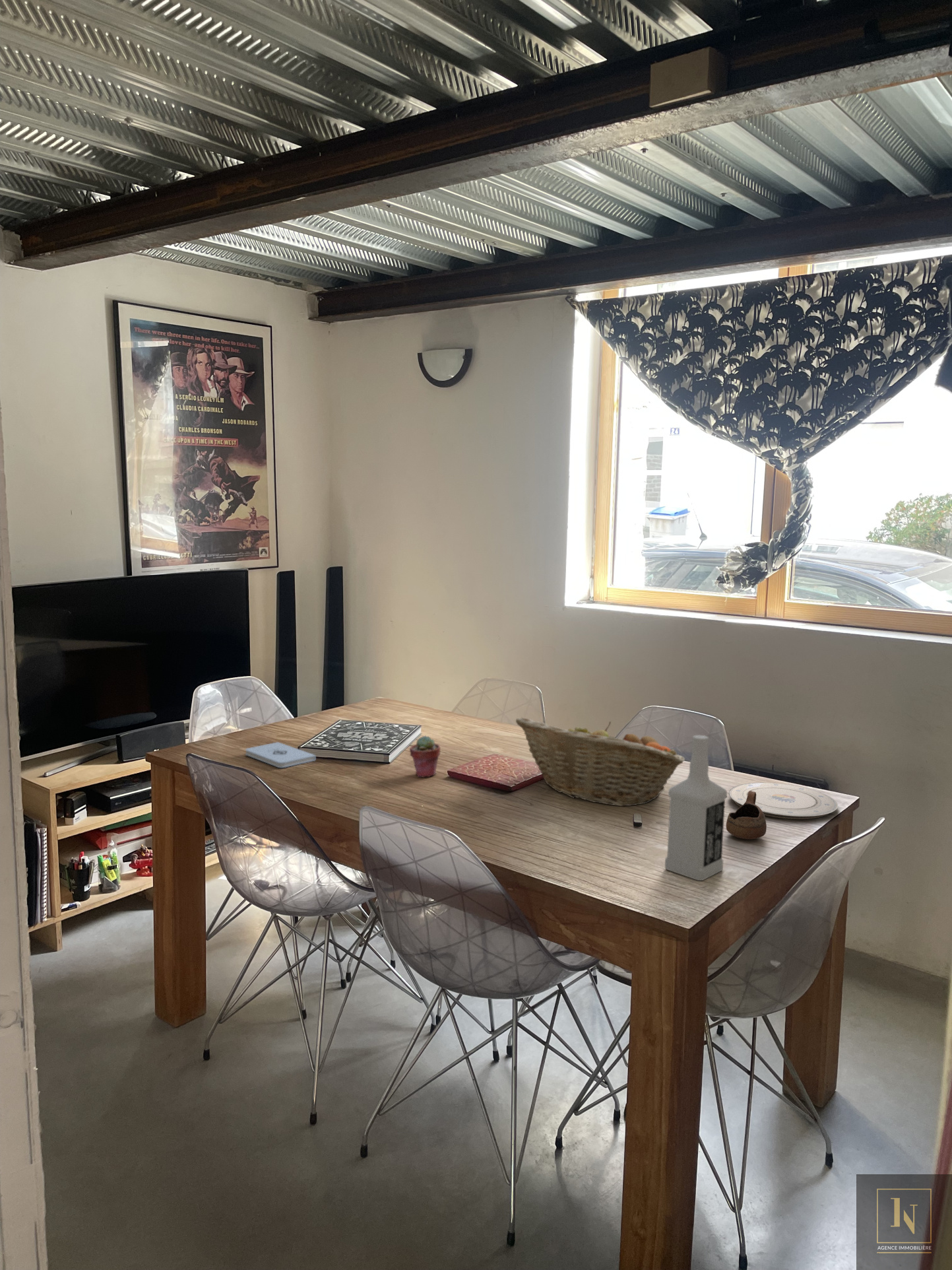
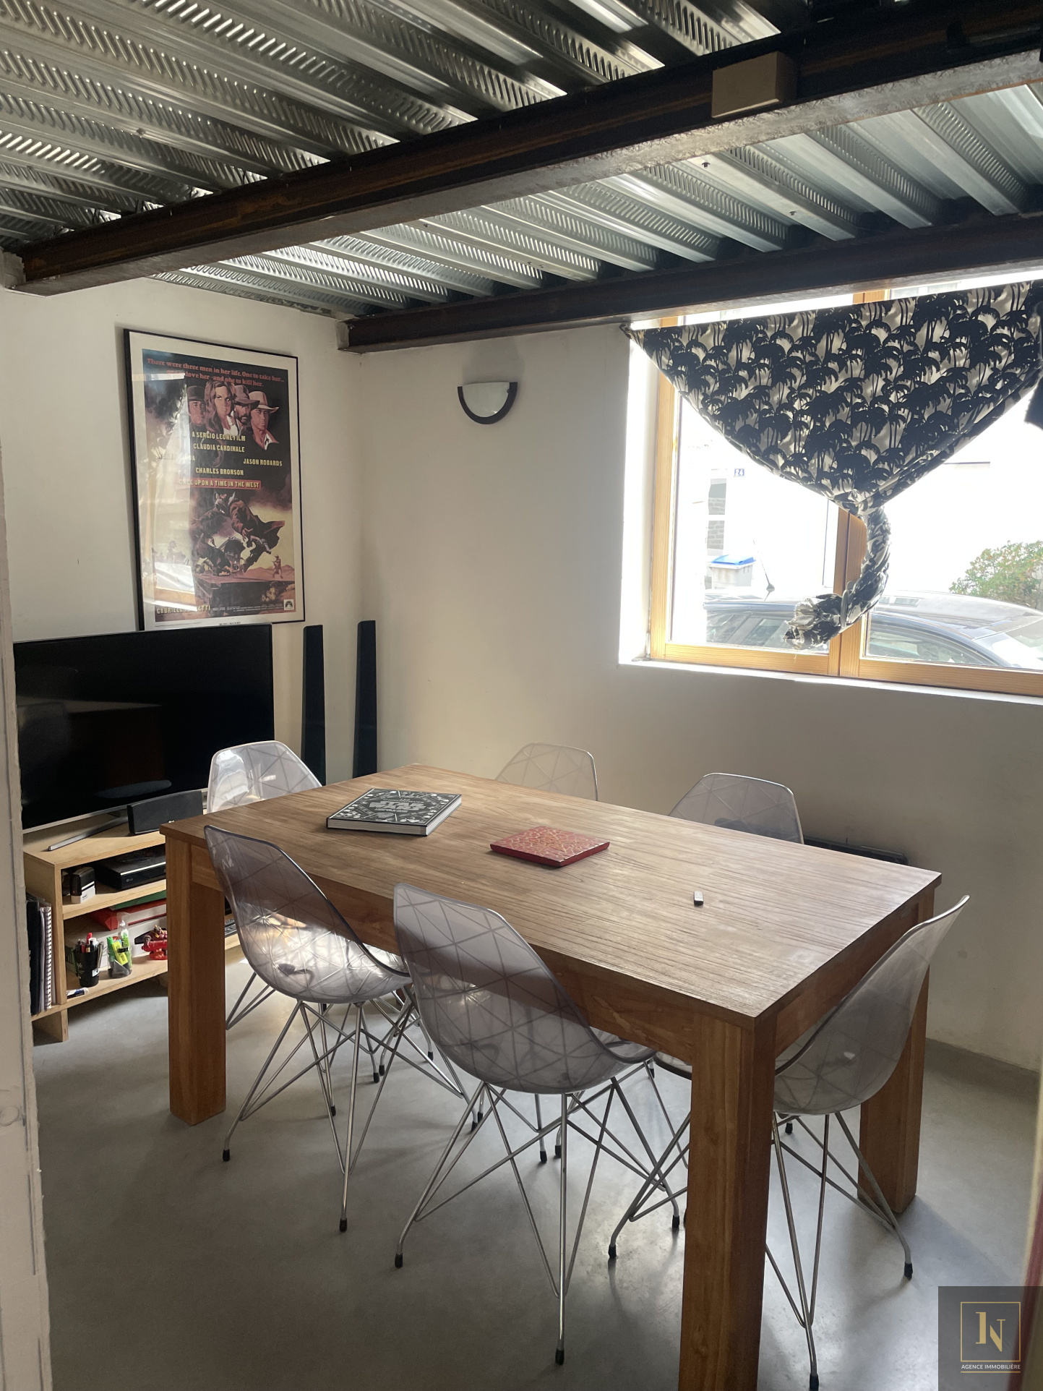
- cup (749, 816)
- potted succulent (425, 754)
- plate (782, 801)
- fruit basket (597, 752)
- notepad (279, 754)
- vodka (697, 803)
